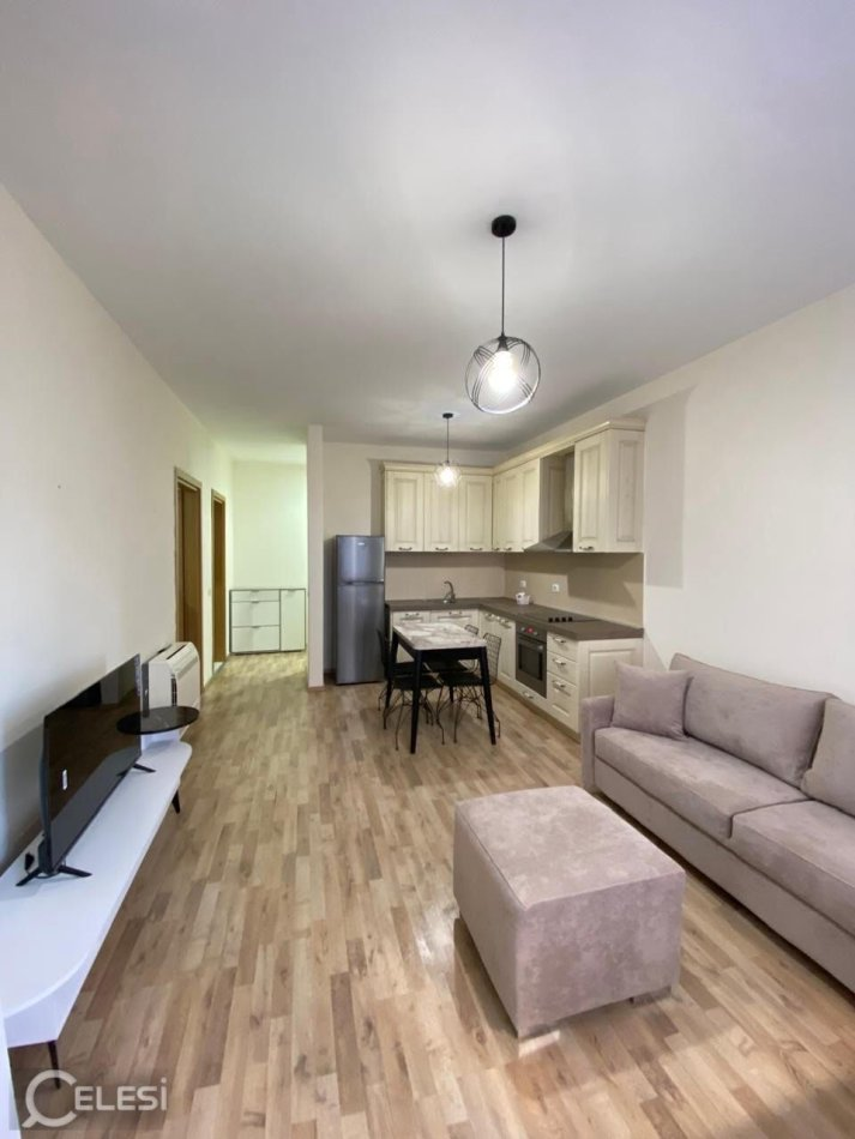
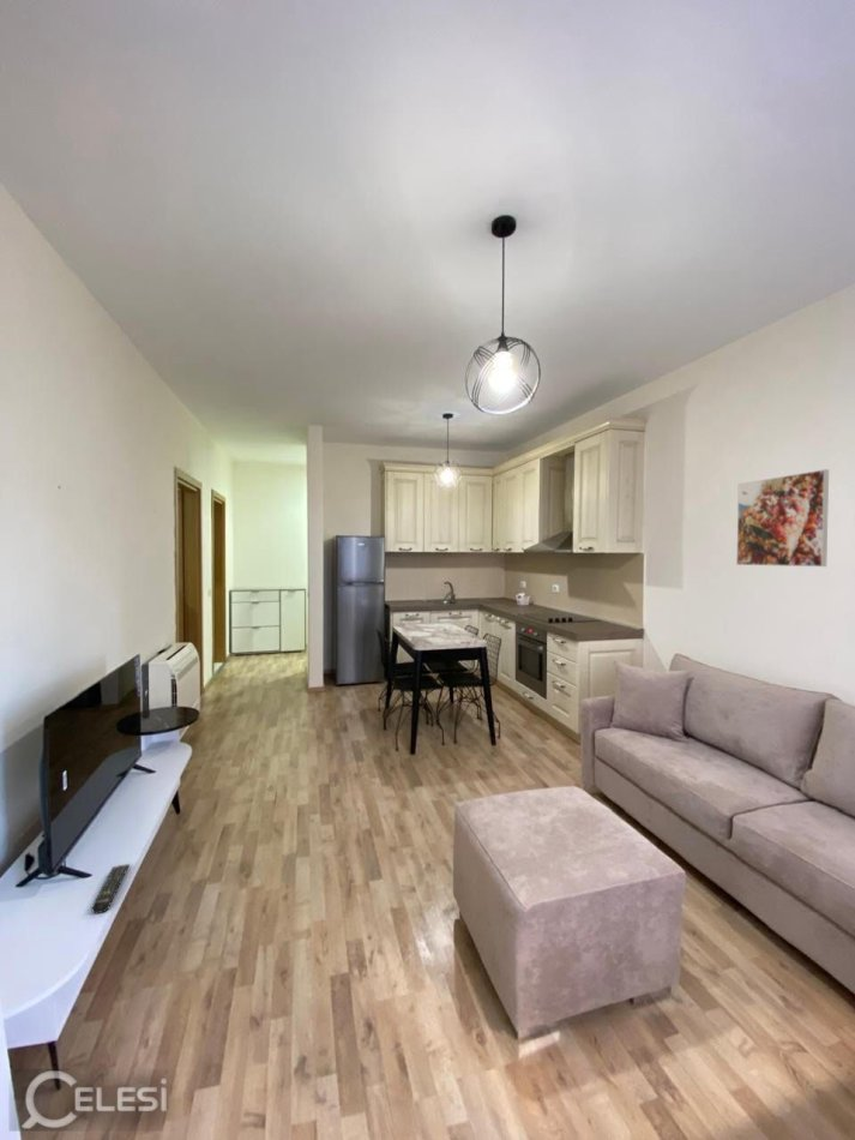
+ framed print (778, 521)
+ remote control (112, 886)
